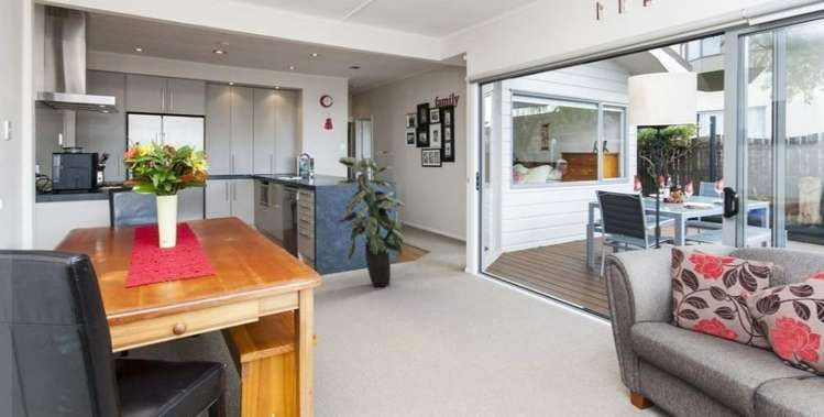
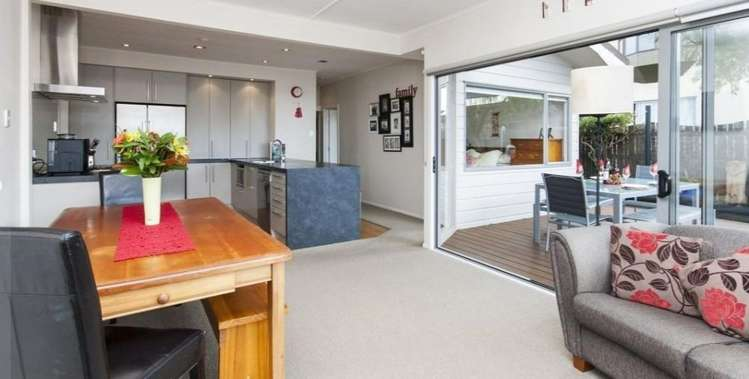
- indoor plant (374, 219)
